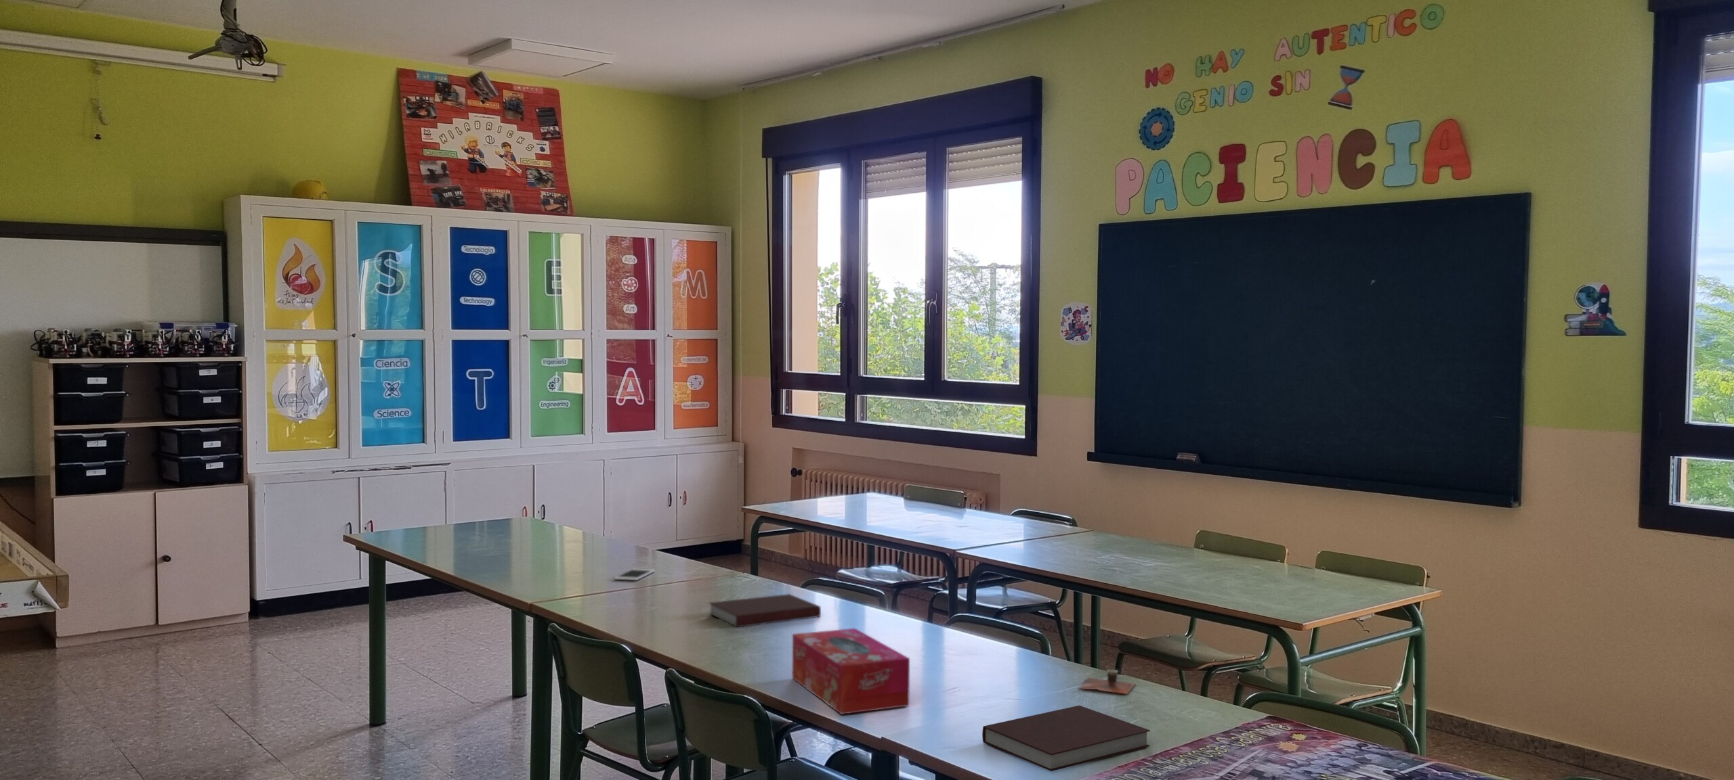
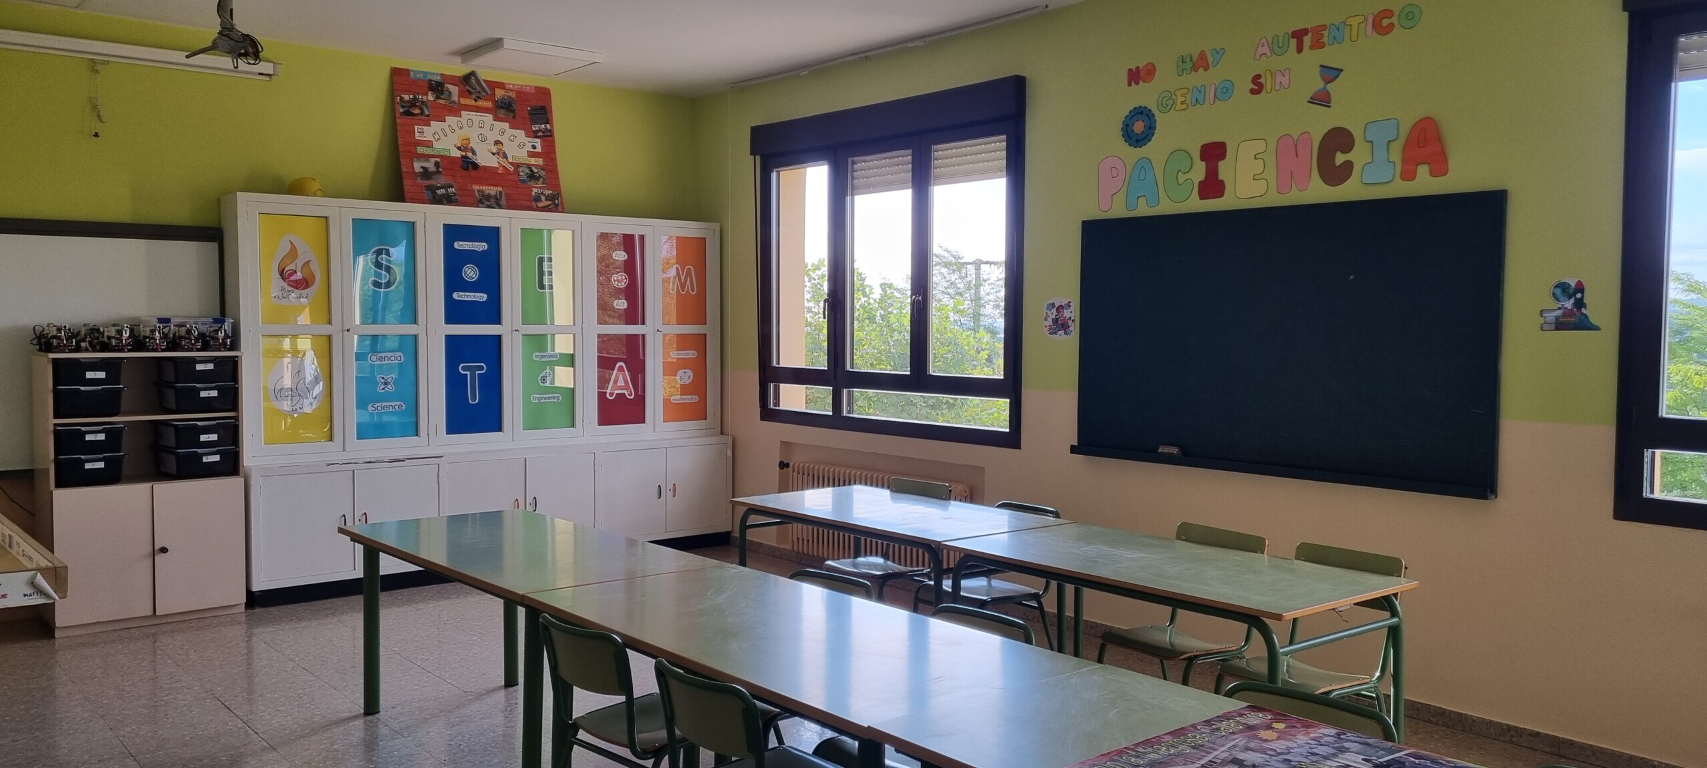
- notebook (1065, 736)
- tissue box (848, 668)
- cup (1107, 678)
- notebook (764, 610)
- cell phone (635, 575)
